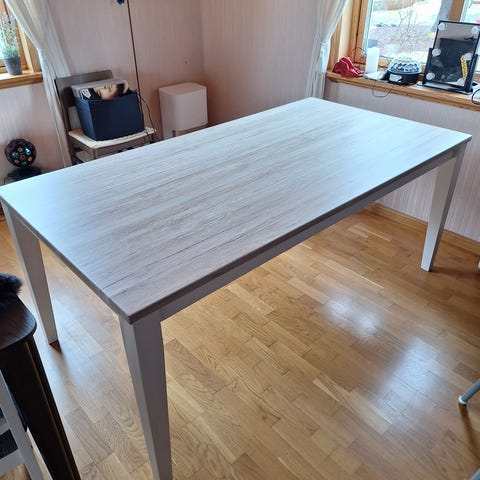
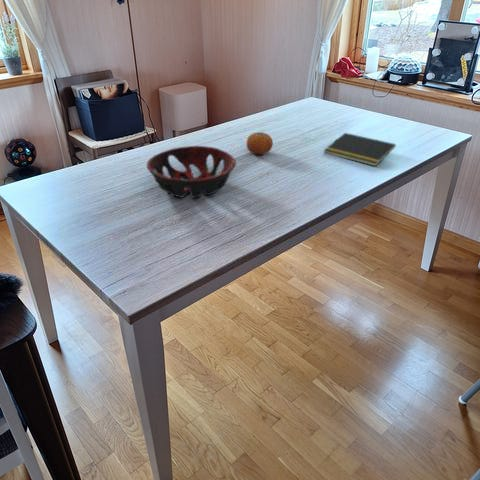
+ decorative bowl (191, 174)
+ fruit (259, 143)
+ notepad (359, 148)
